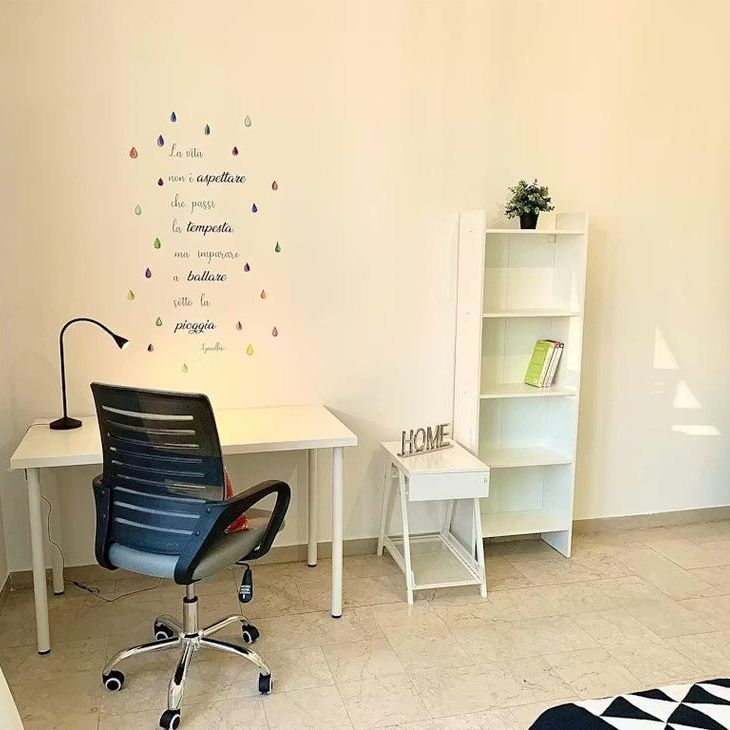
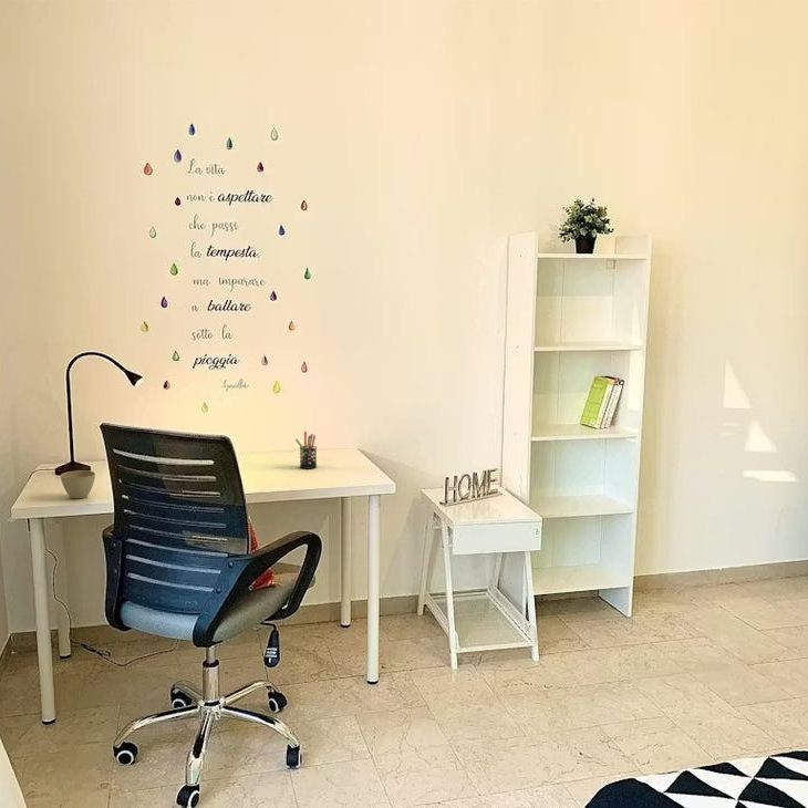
+ flower pot (77, 485)
+ pen holder (305, 449)
